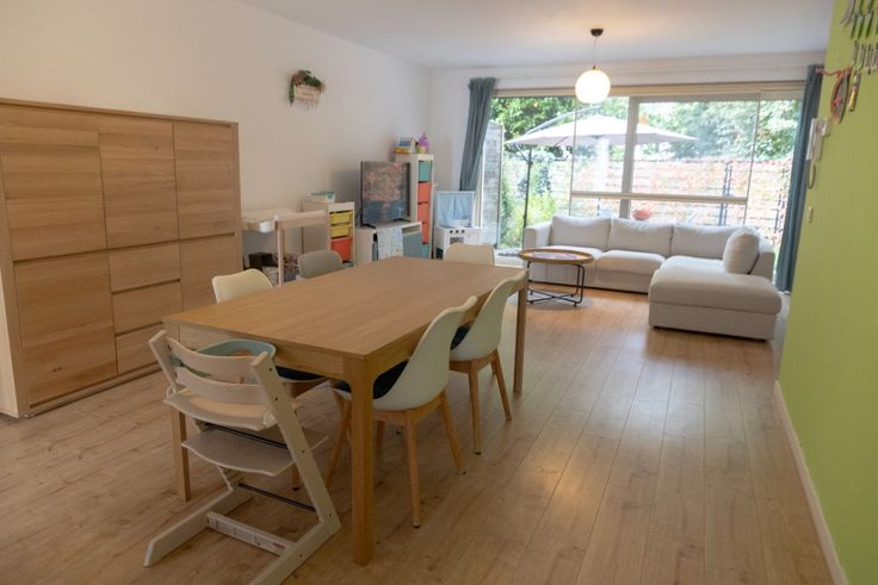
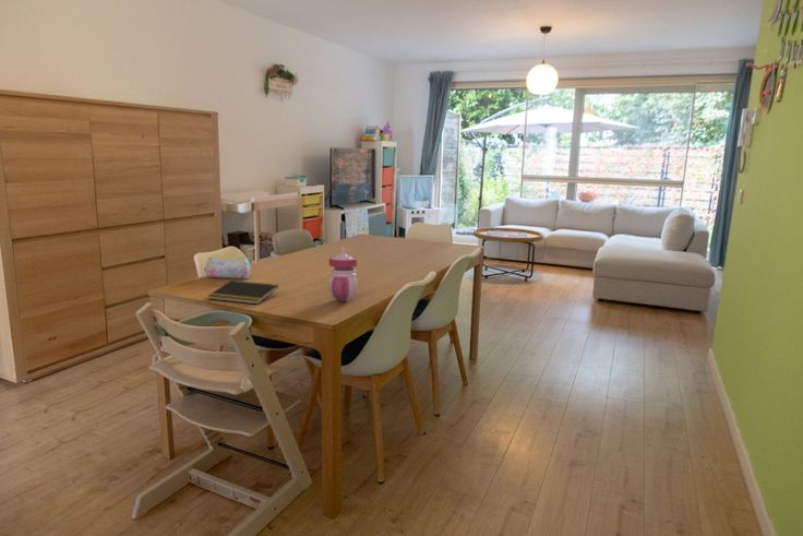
+ pencil case (228, 267)
+ notepad (243, 291)
+ sippy cup (343, 274)
